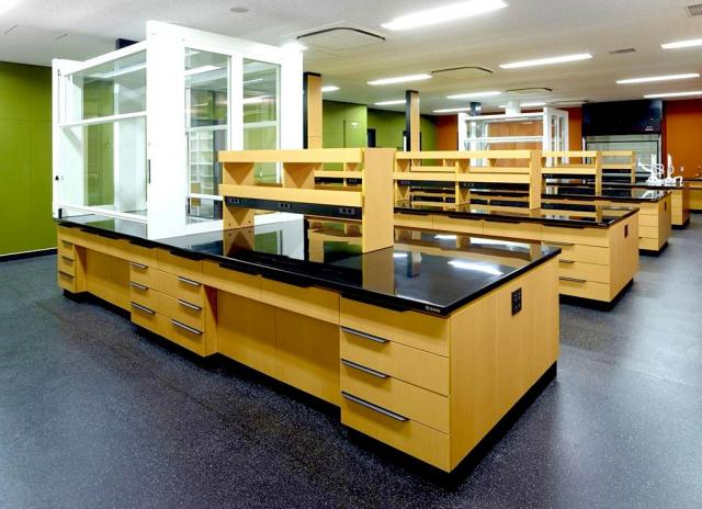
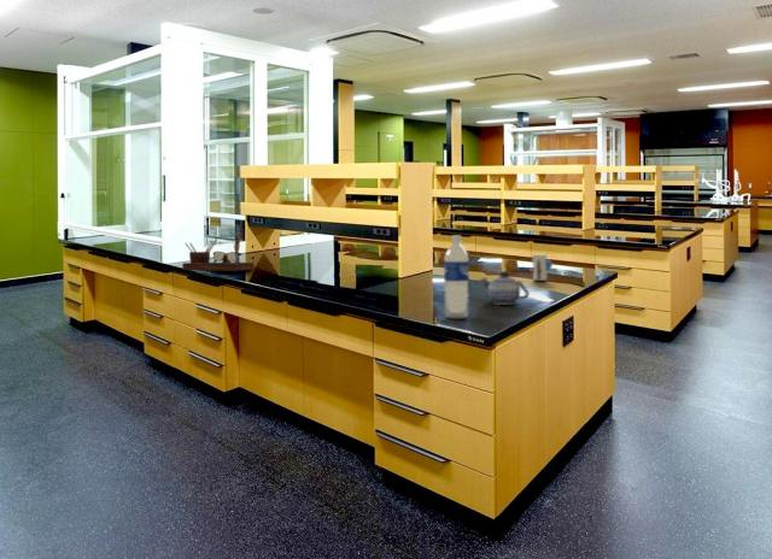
+ desk organizer (216, 252)
+ toy (542, 267)
+ water bottle (456, 276)
+ teapot (503, 287)
